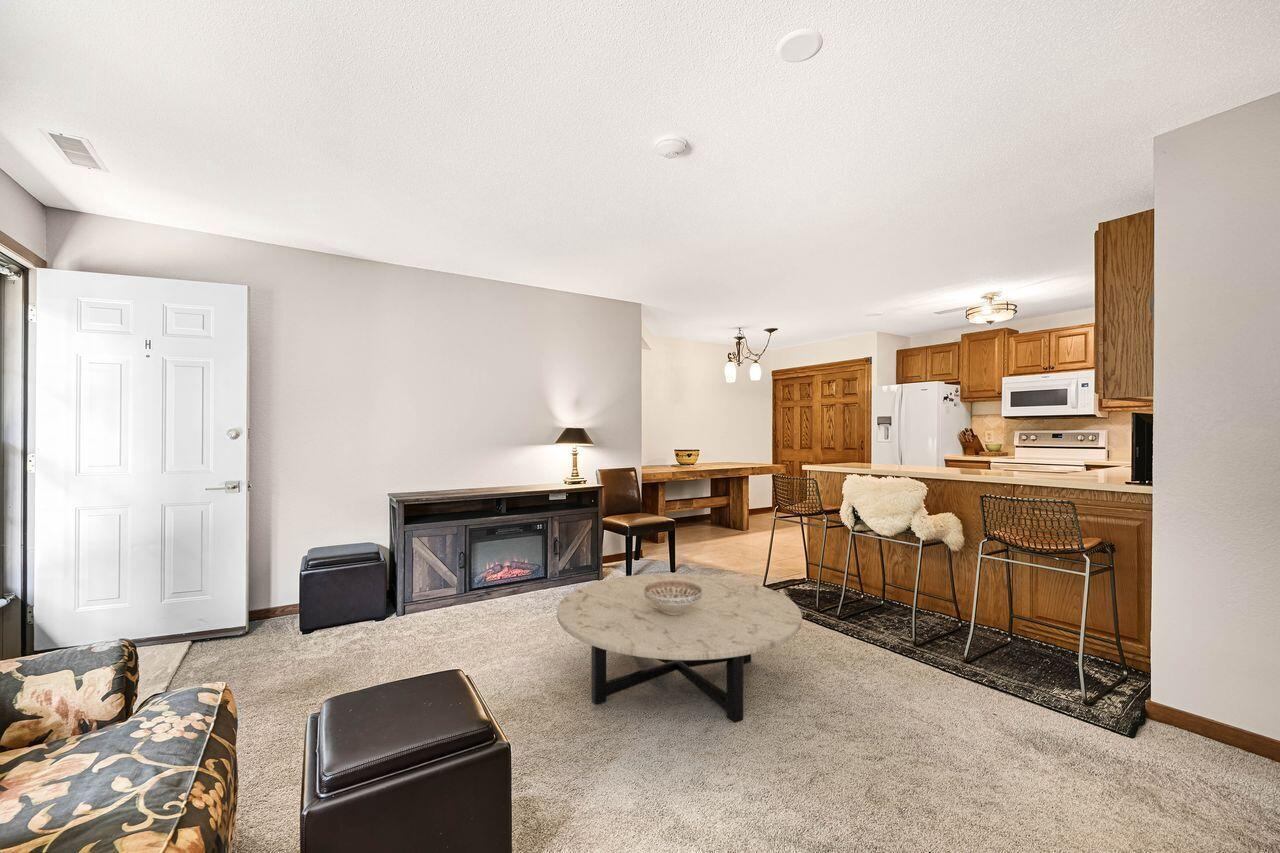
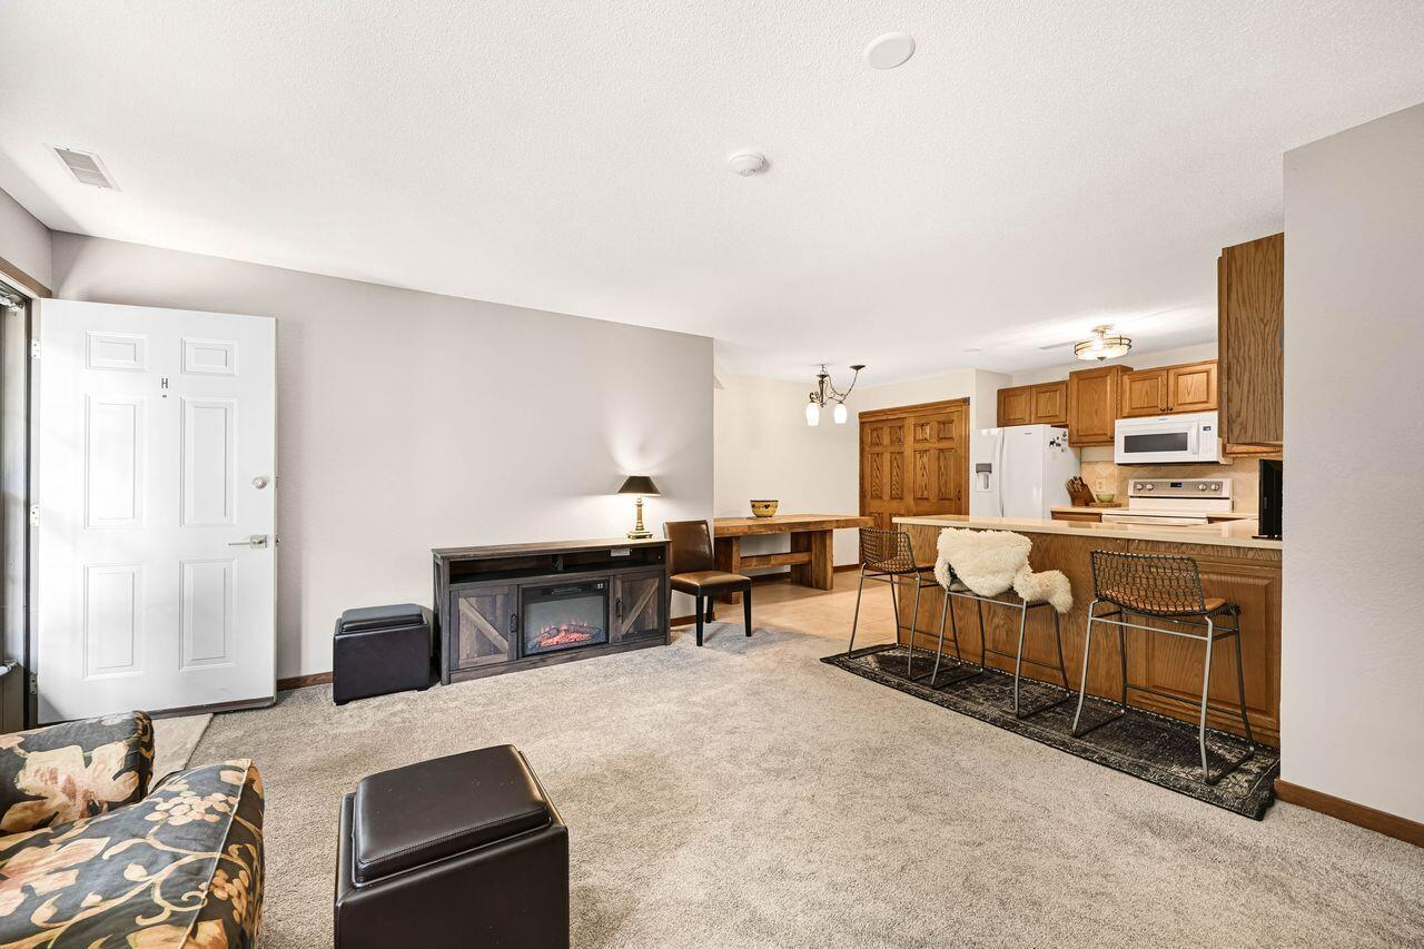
- decorative bowl (673, 599)
- coffee table (677, 641)
